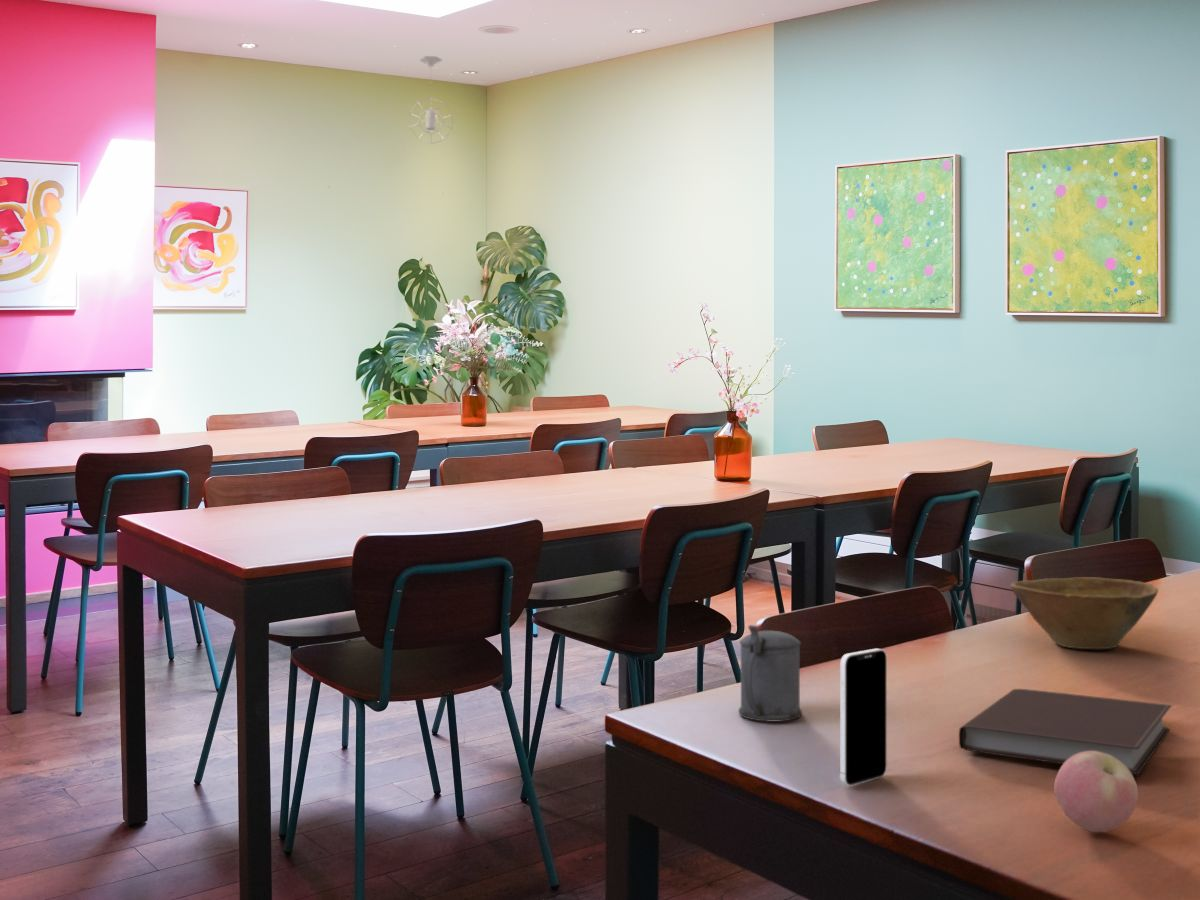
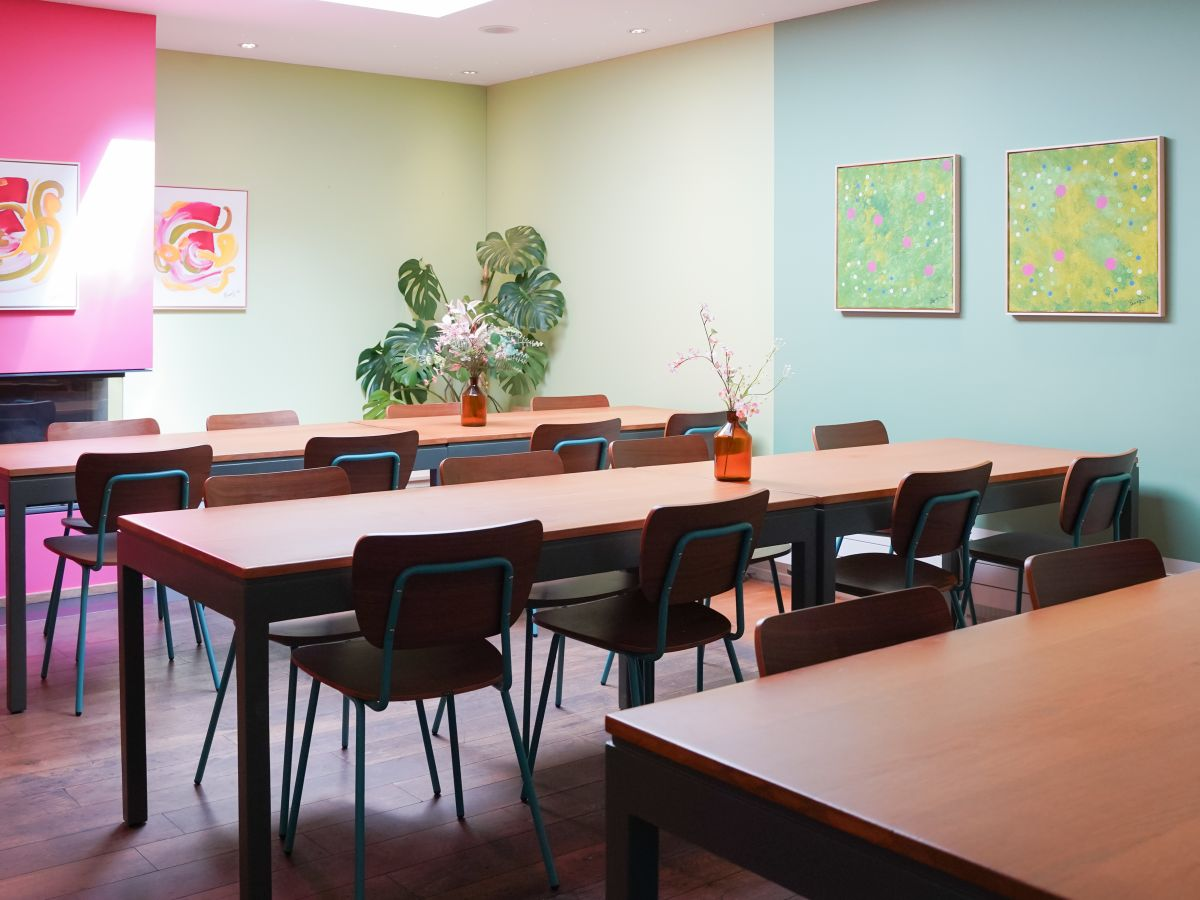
- apple (1095, 792)
- smartphone (862, 715)
- bowl (1082, 614)
- pendant light (430, 101)
- beer stein (765, 668)
- notebook (1068, 726)
